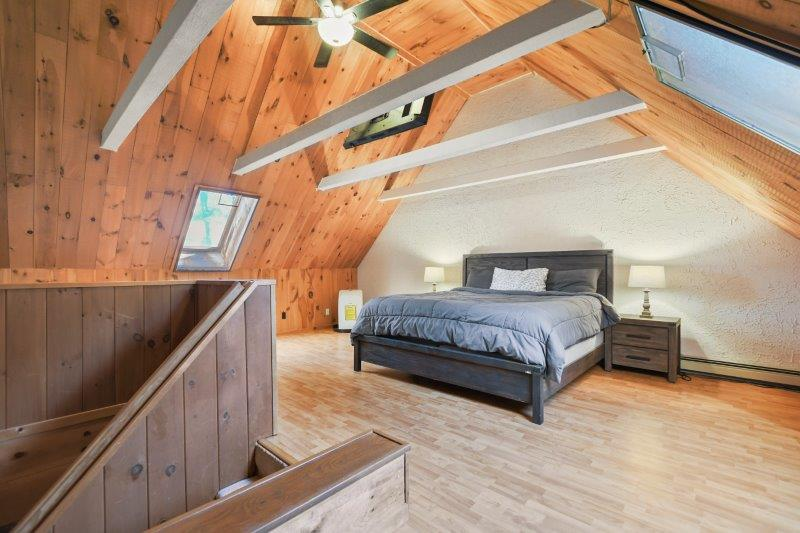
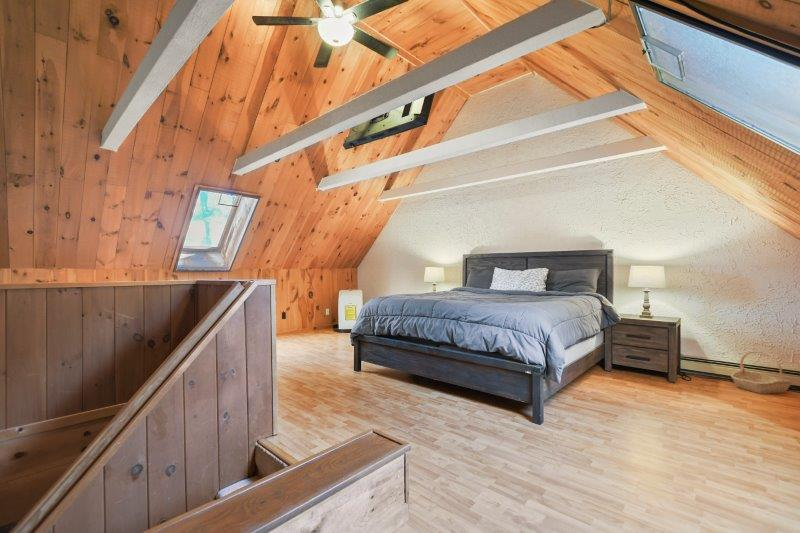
+ basket (758, 373)
